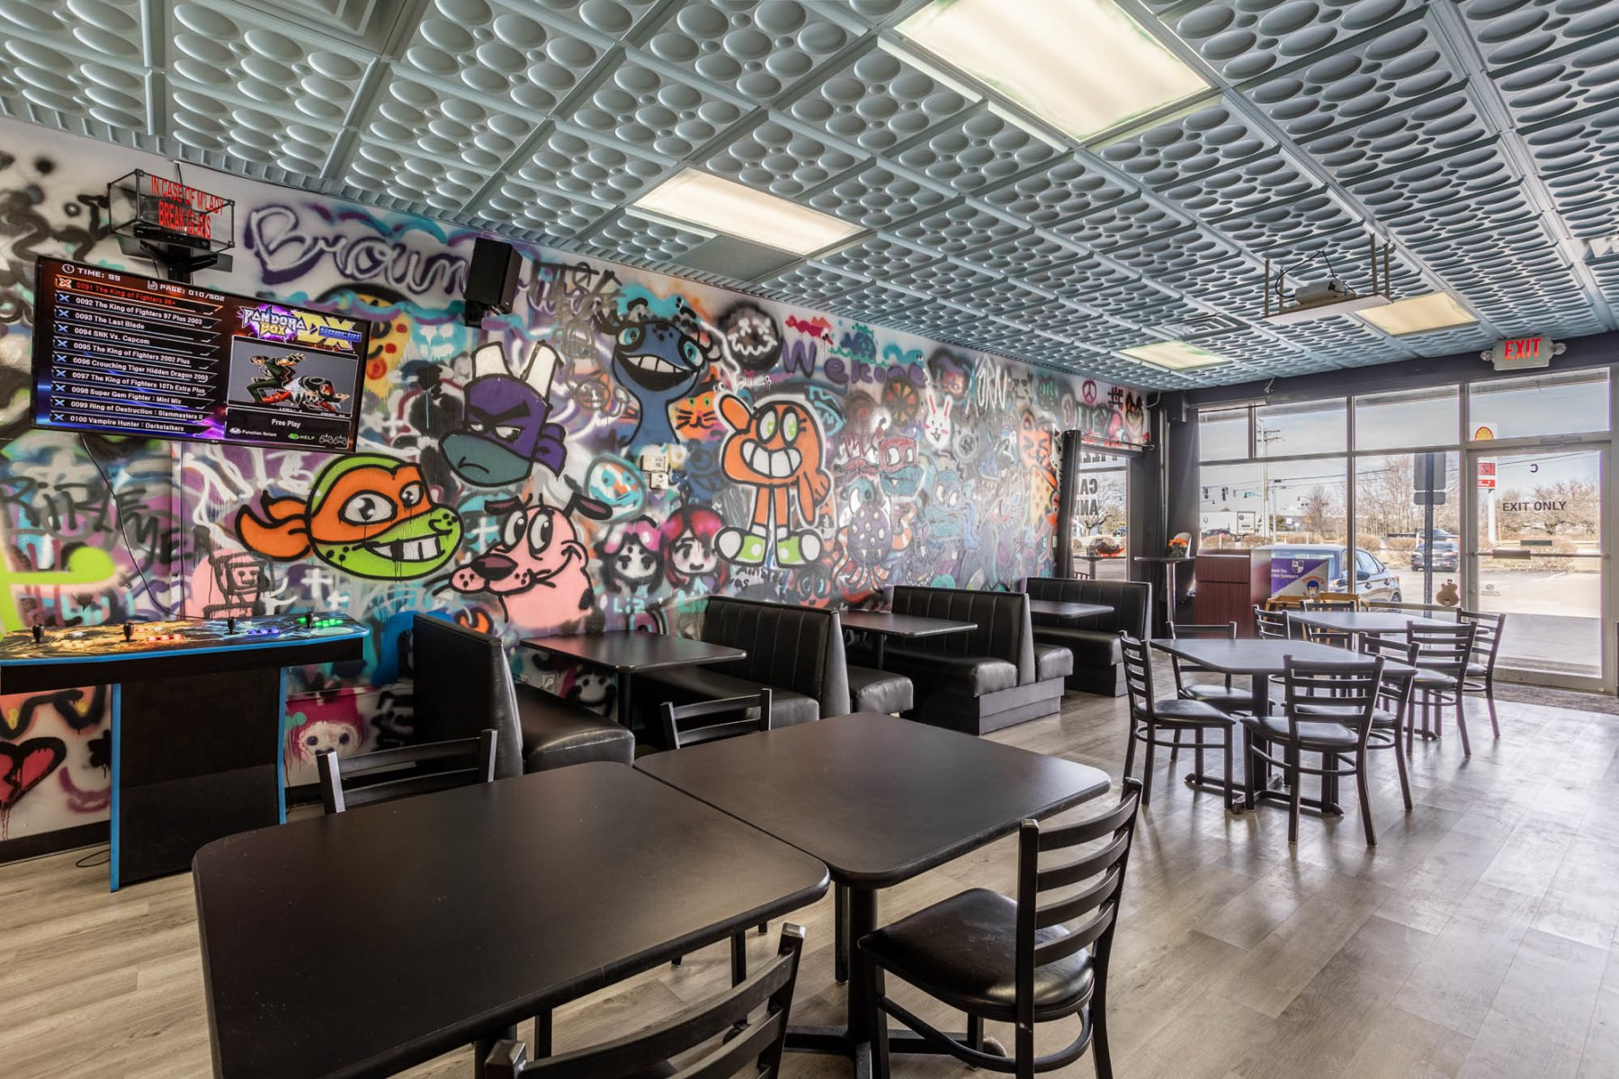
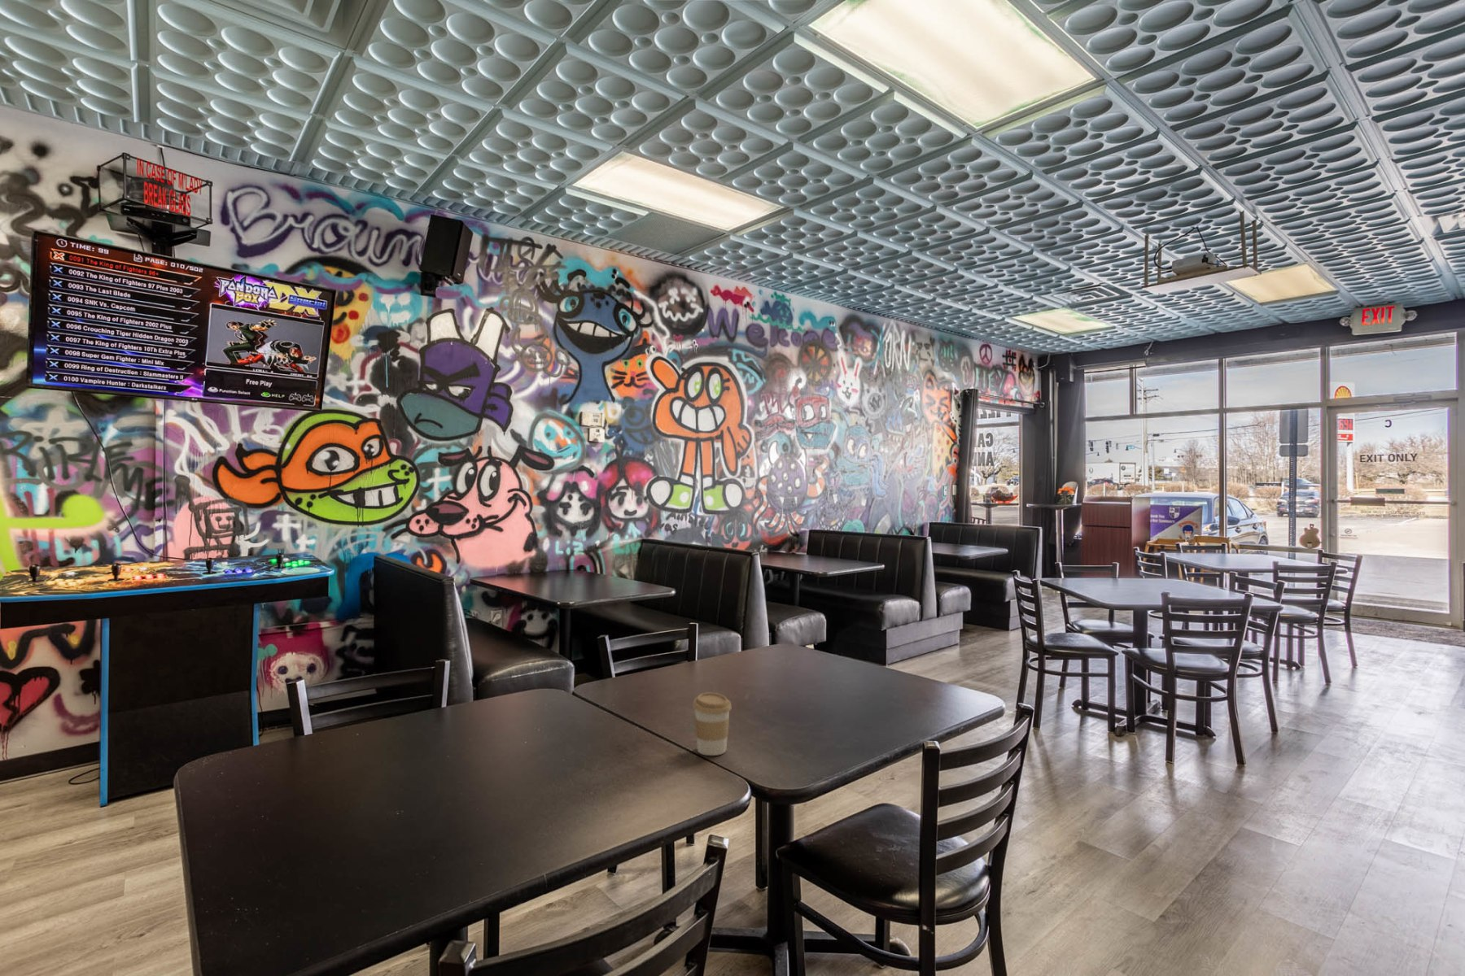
+ coffee cup (712, 723)
